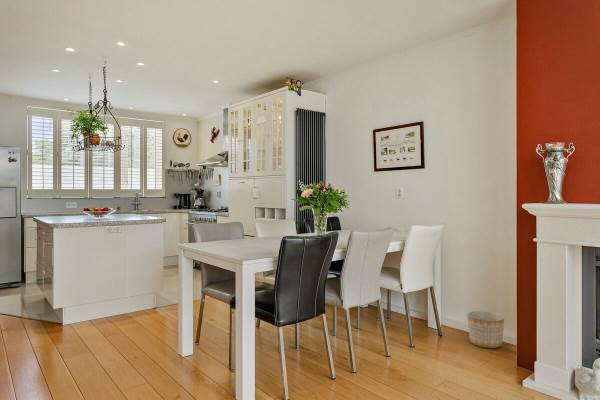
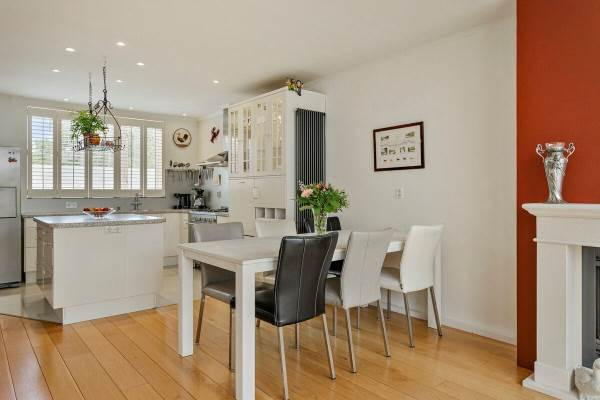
- planter (485, 329)
